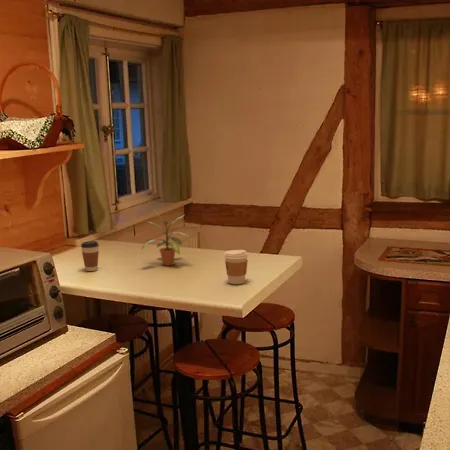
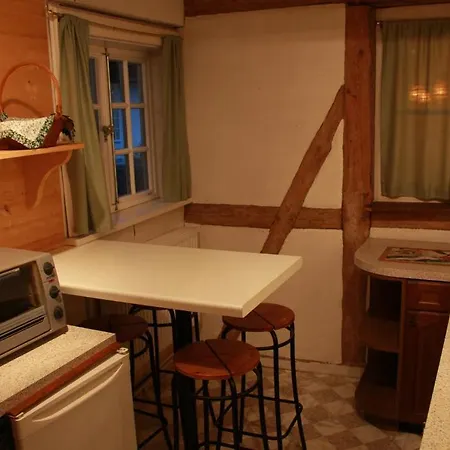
- coffee cup (90, 256)
- coffee cup (236, 266)
- potted plant (165, 233)
